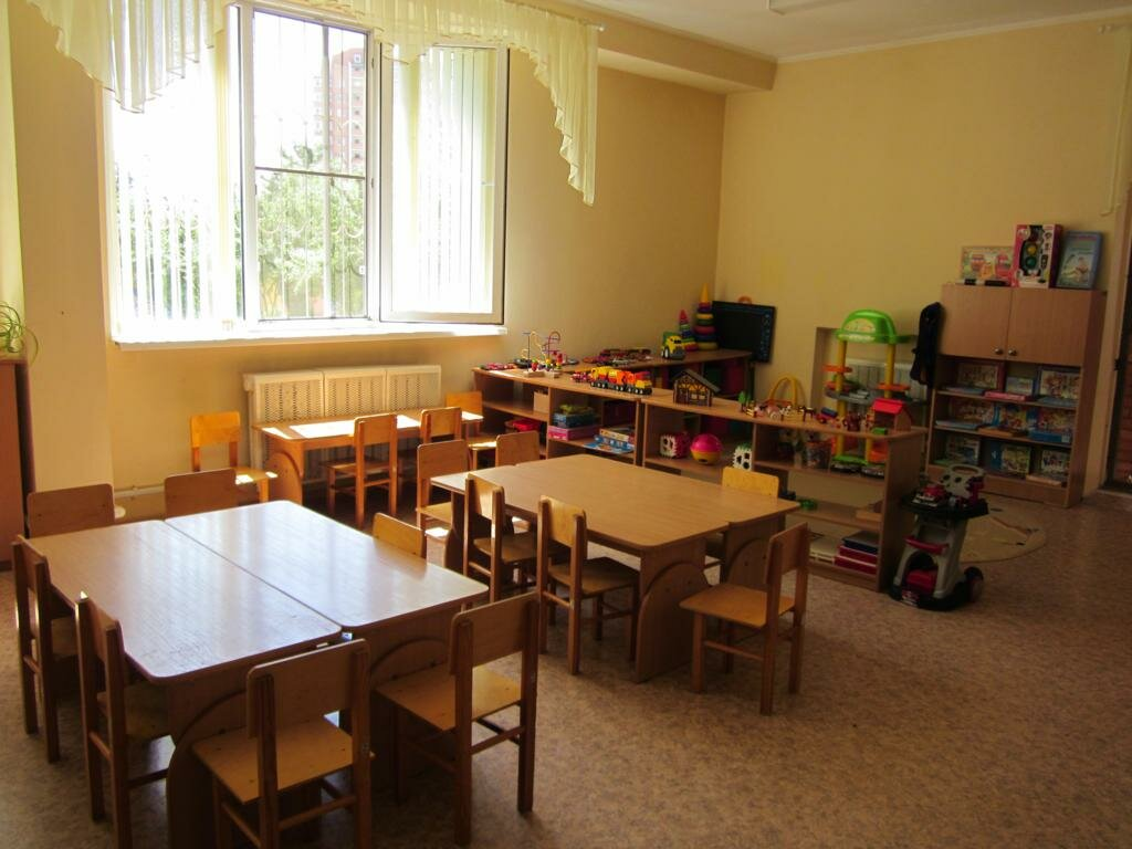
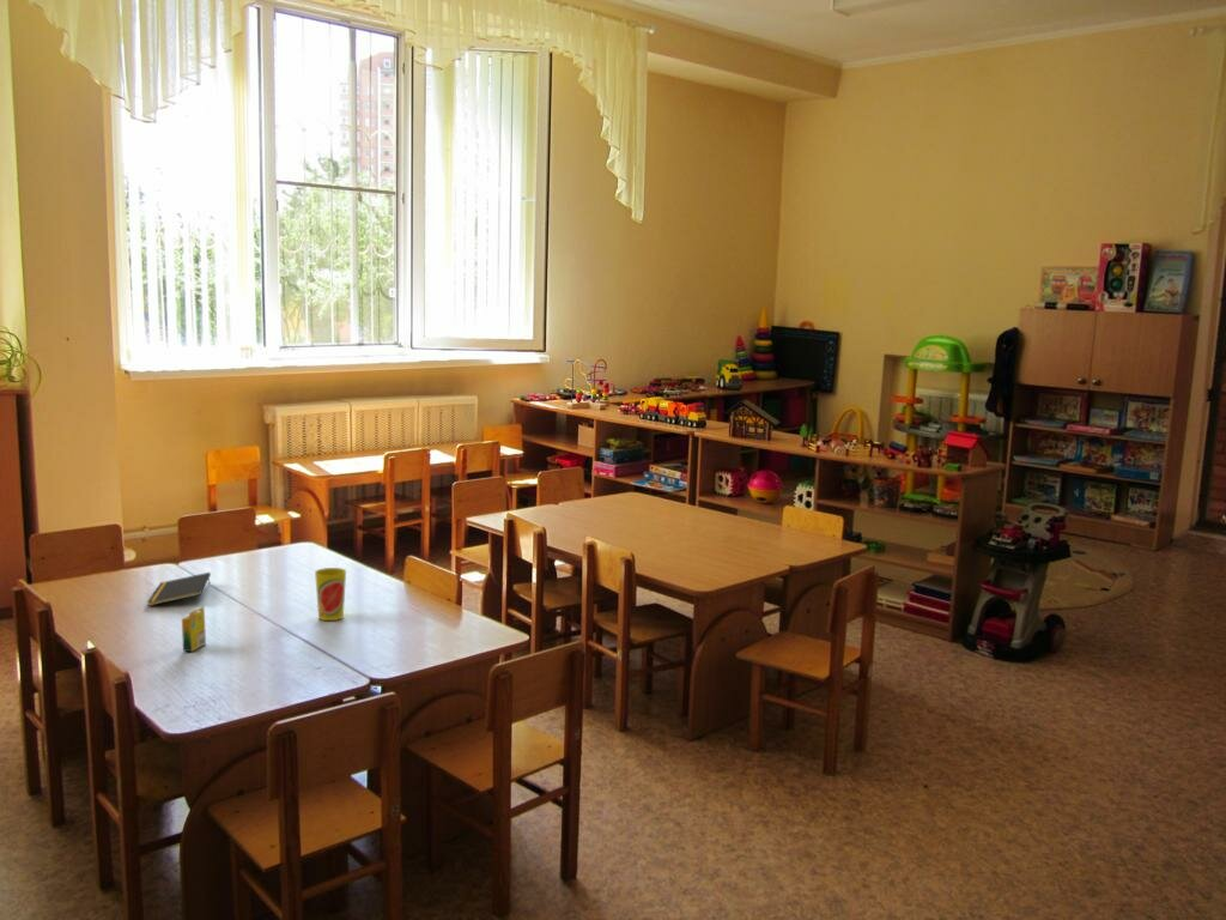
+ cup (330, 594)
+ notepad (180, 588)
+ crayon box (193, 628)
